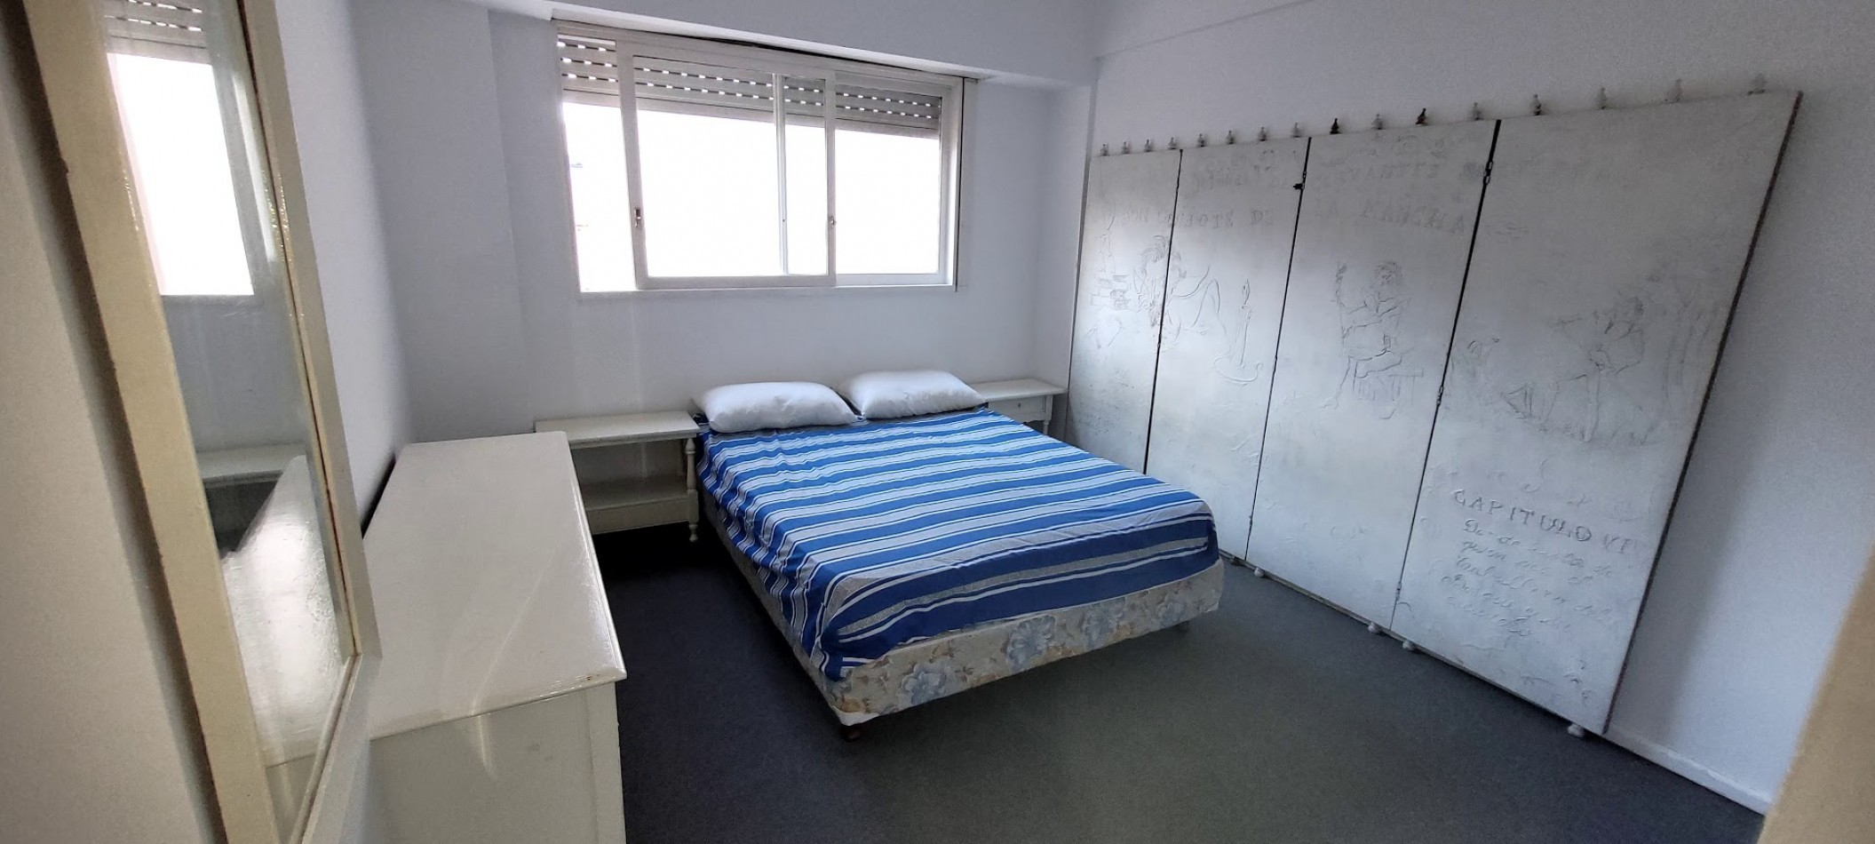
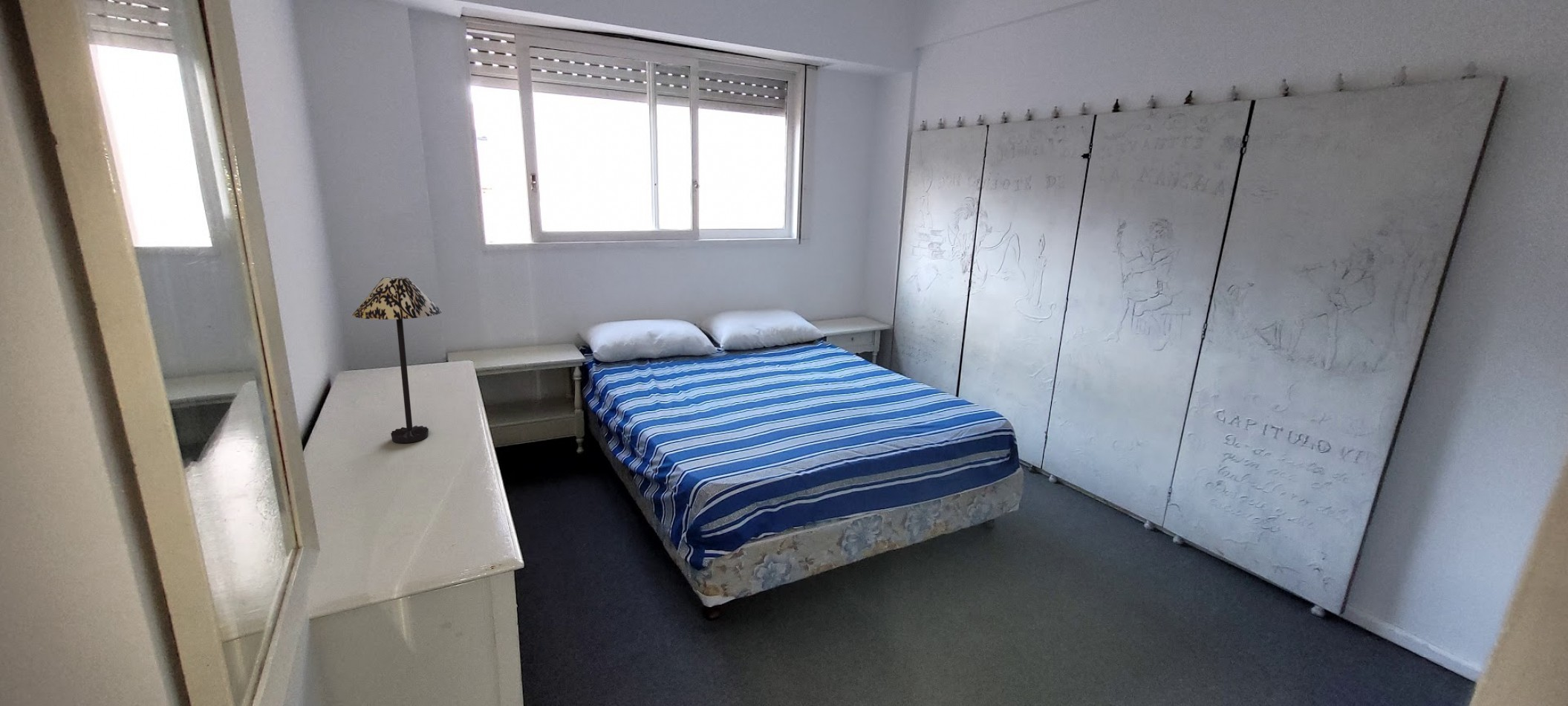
+ table lamp (403, 360)
